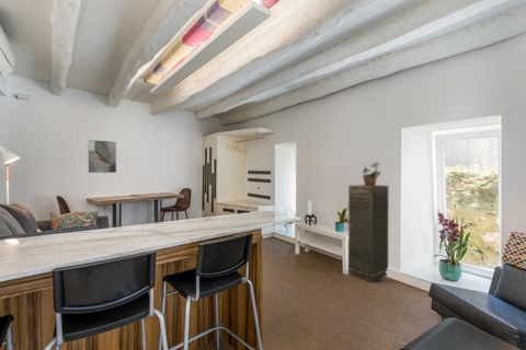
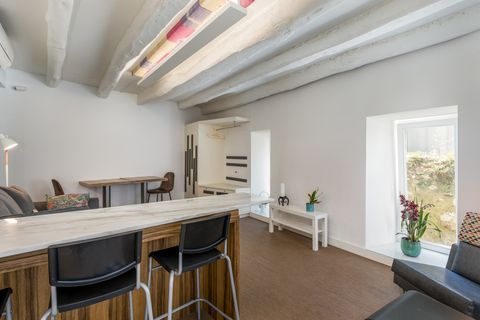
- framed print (102, 156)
- potted plant (369, 173)
- storage cabinet (367, 230)
